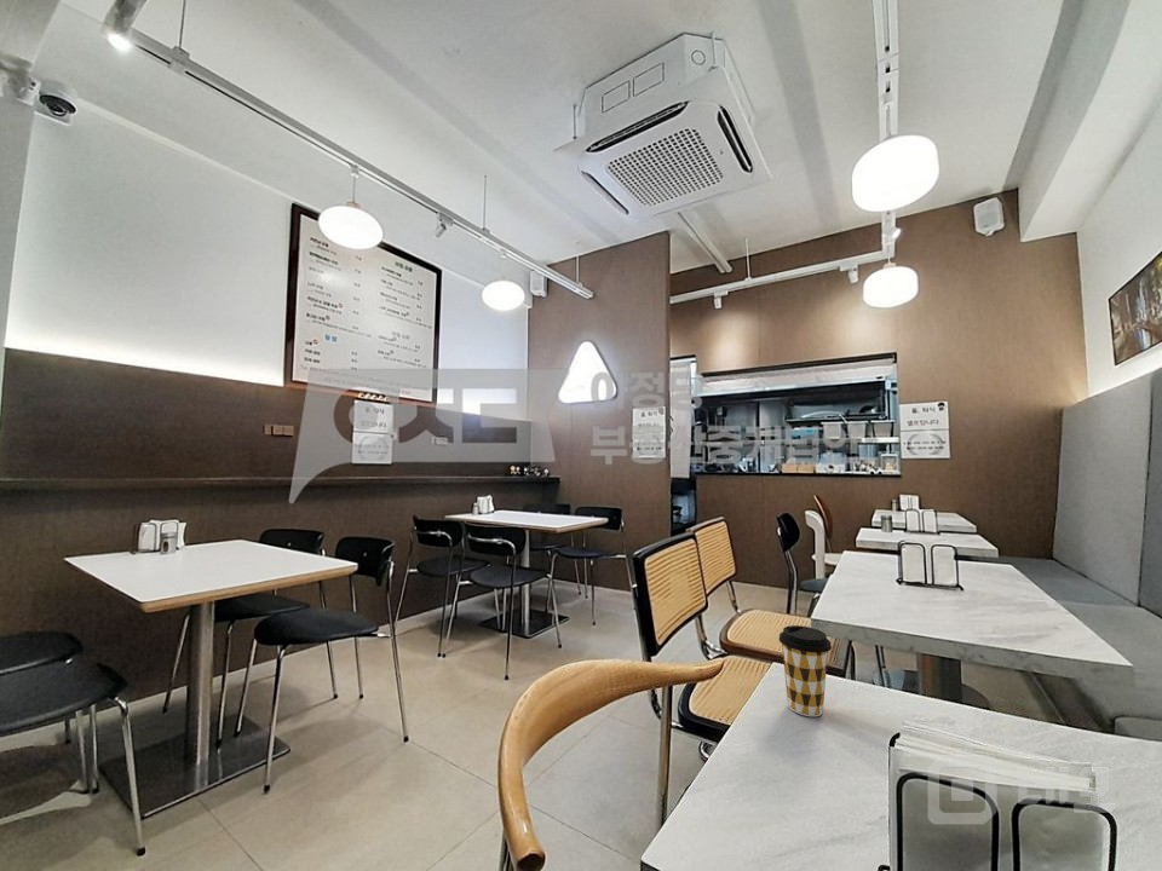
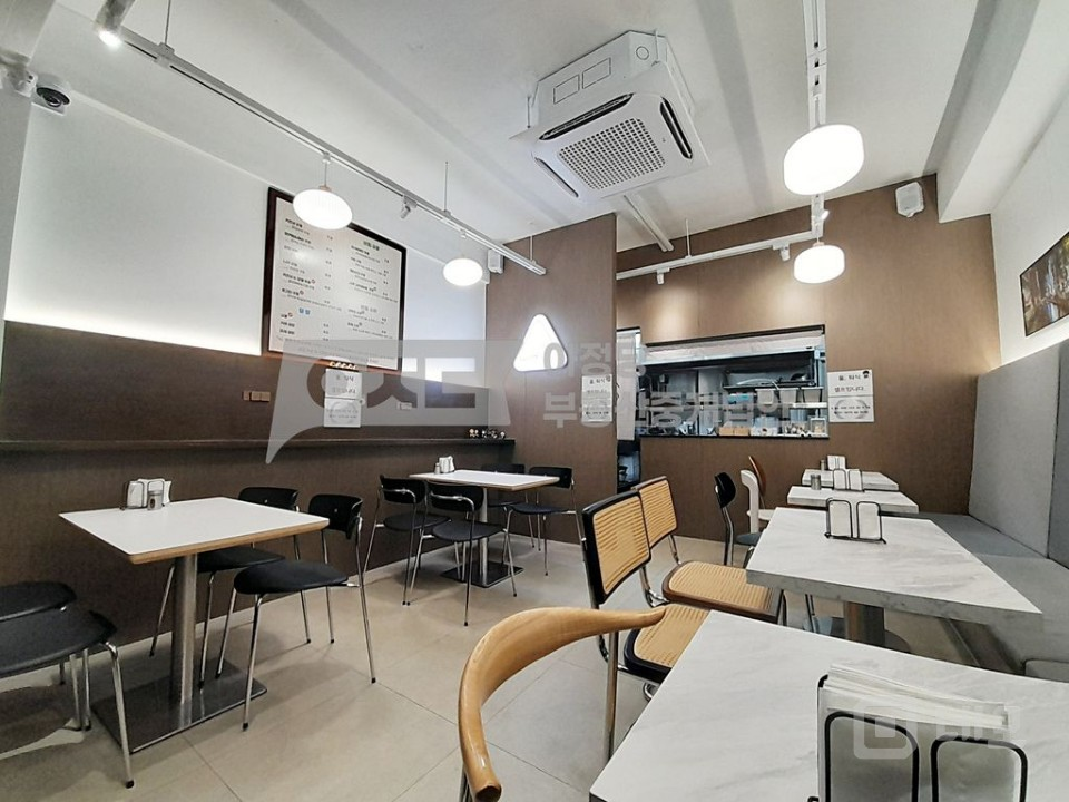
- coffee cup (805, 669)
